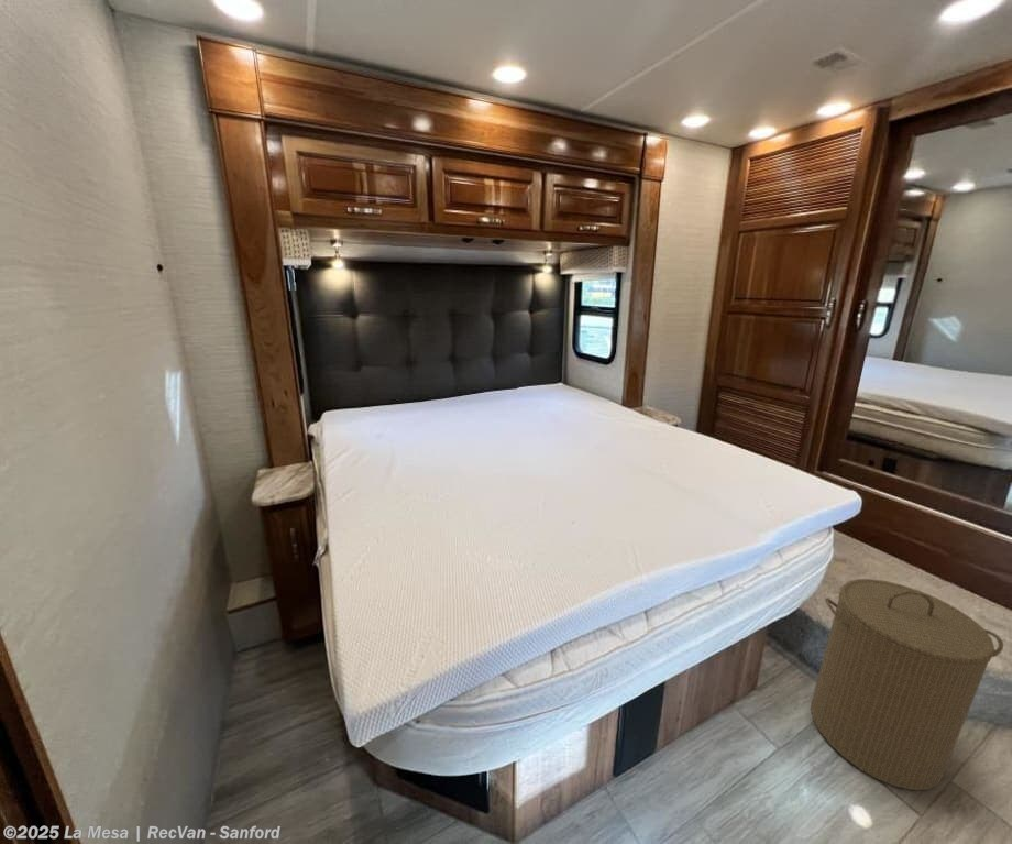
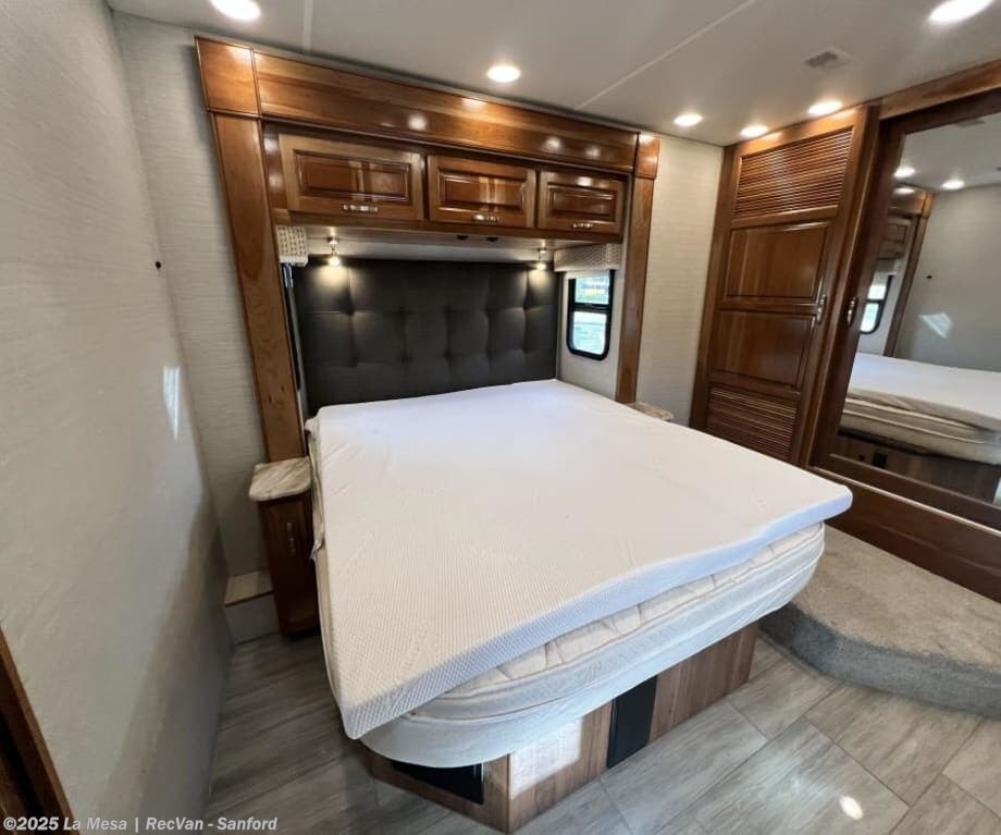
- laundry hamper (893, 668)
